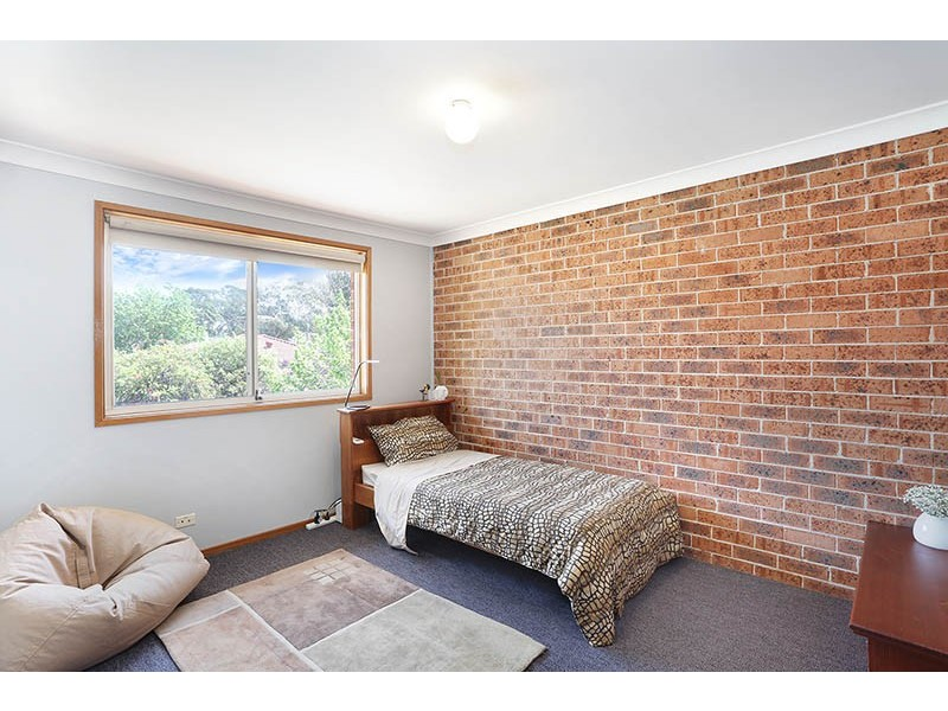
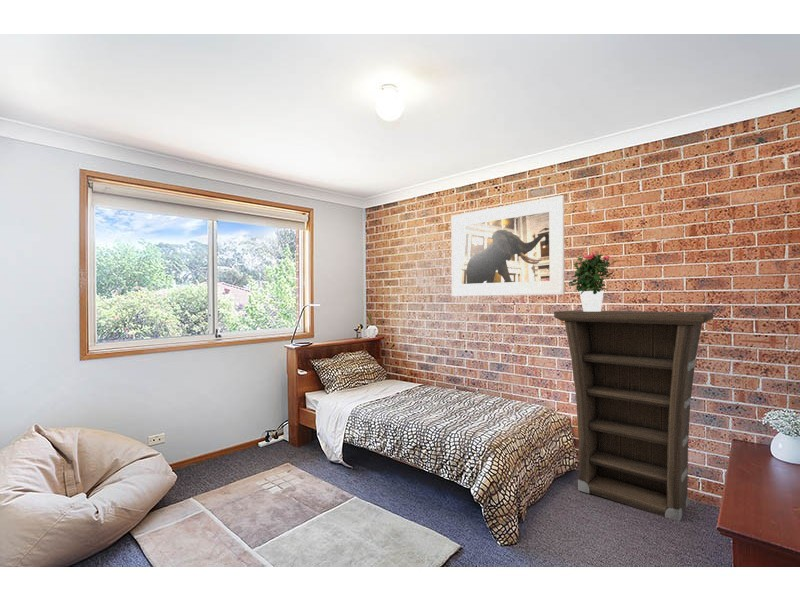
+ cabinet (629, 405)
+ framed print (502, 251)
+ potted flower (592, 281)
